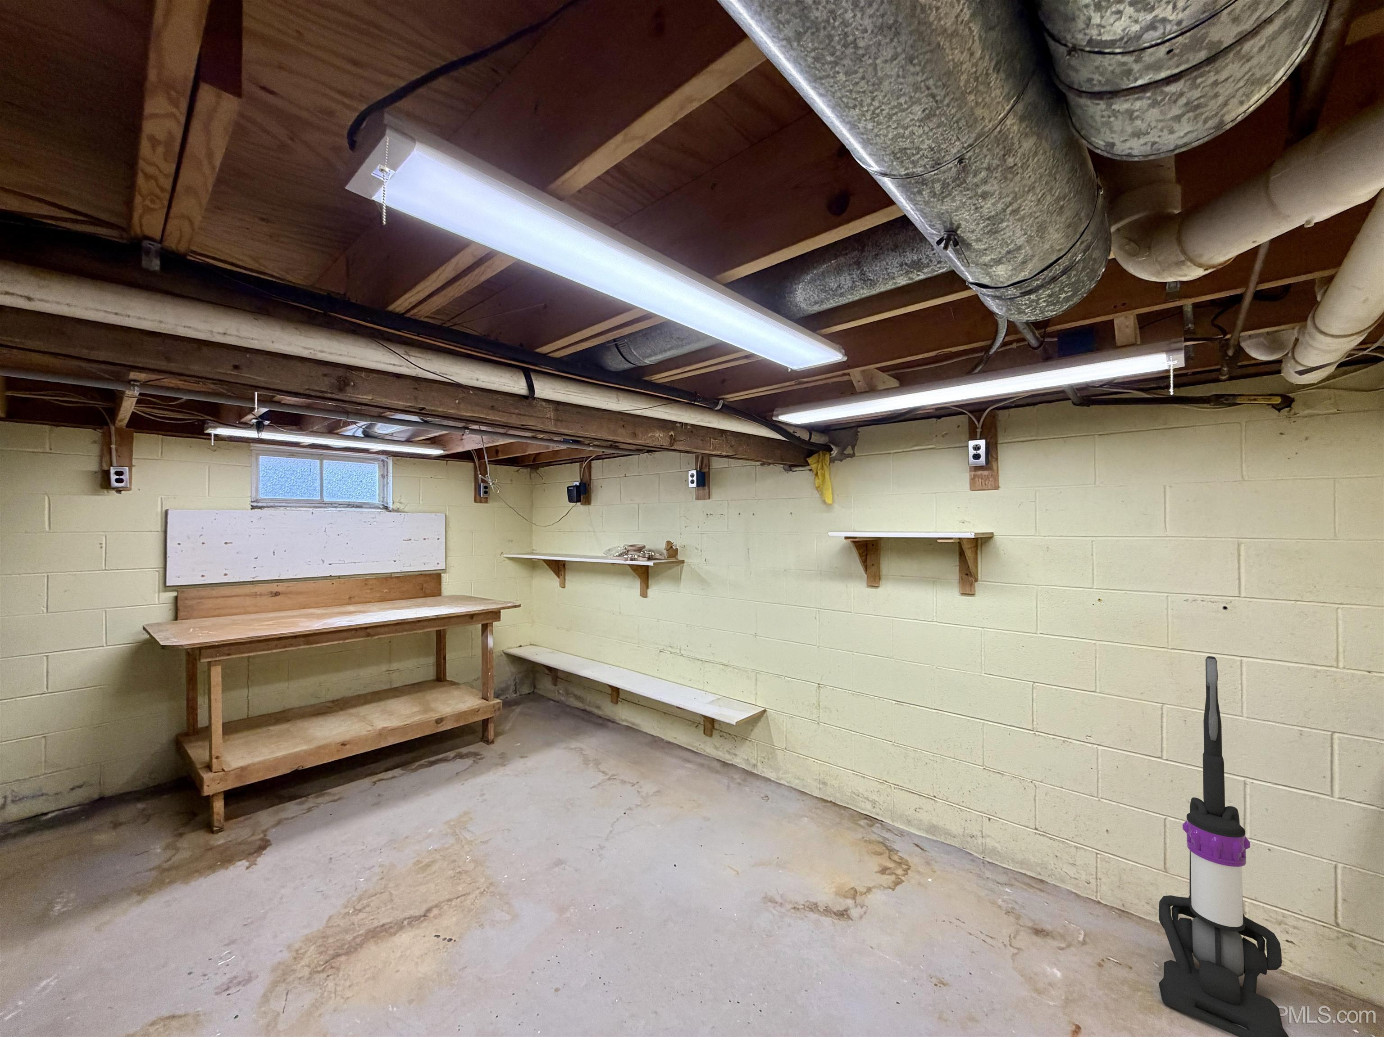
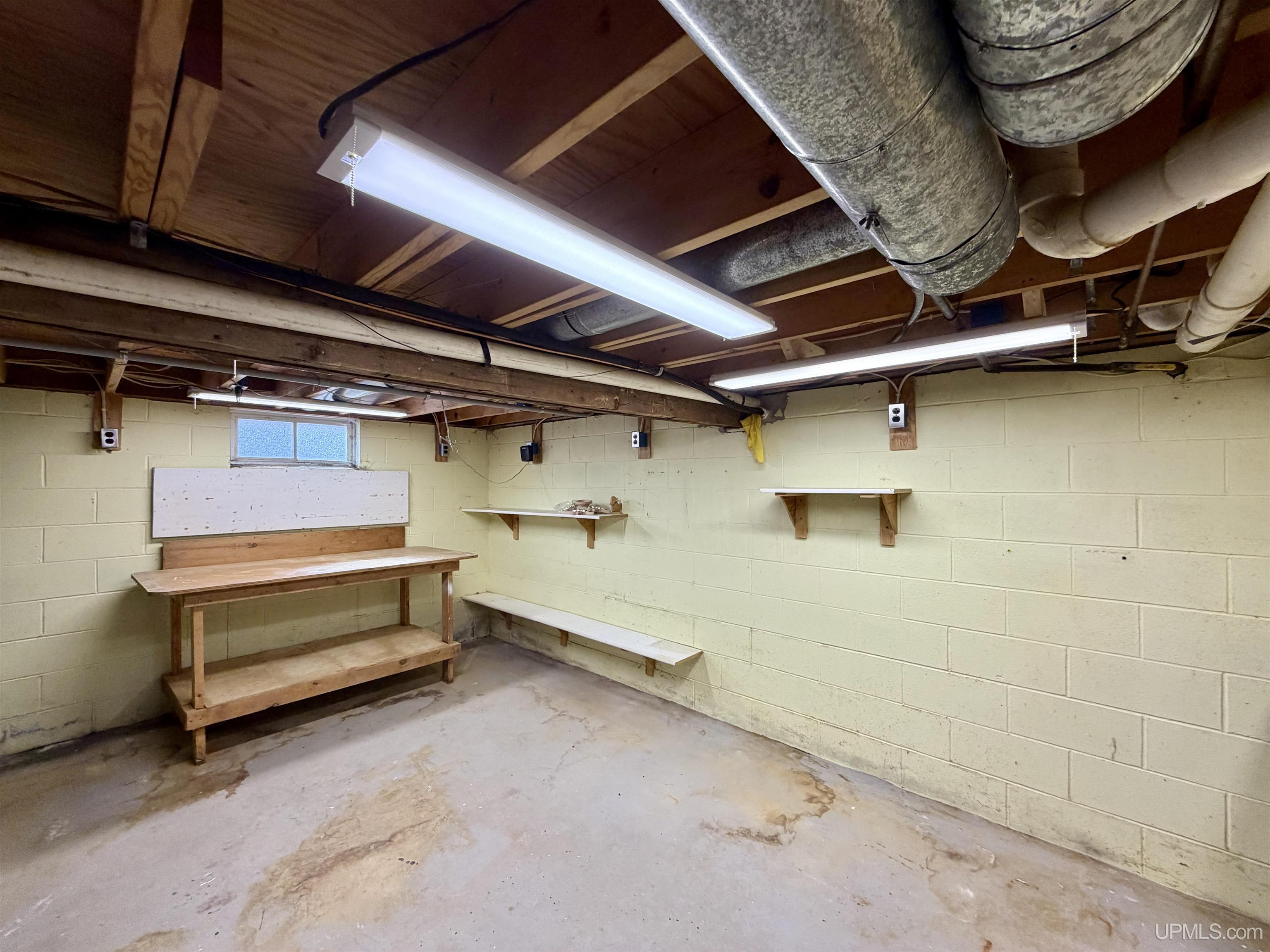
- vacuum cleaner (1215, 826)
